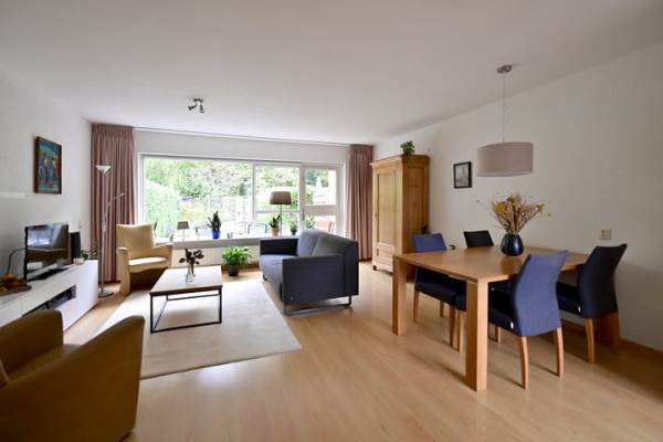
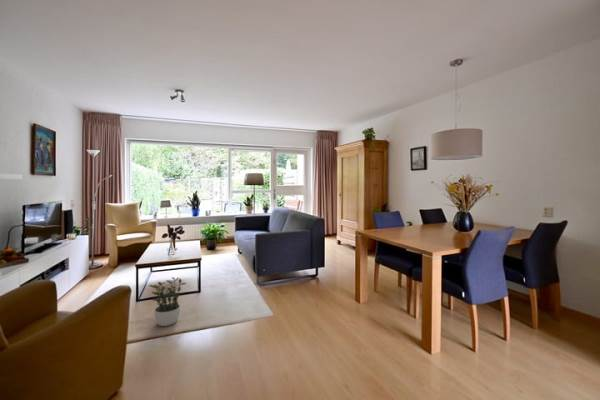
+ potted plant (168, 300)
